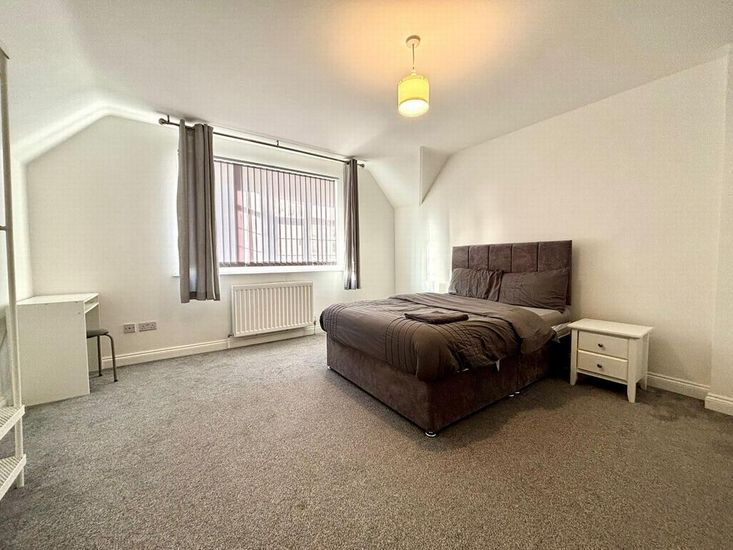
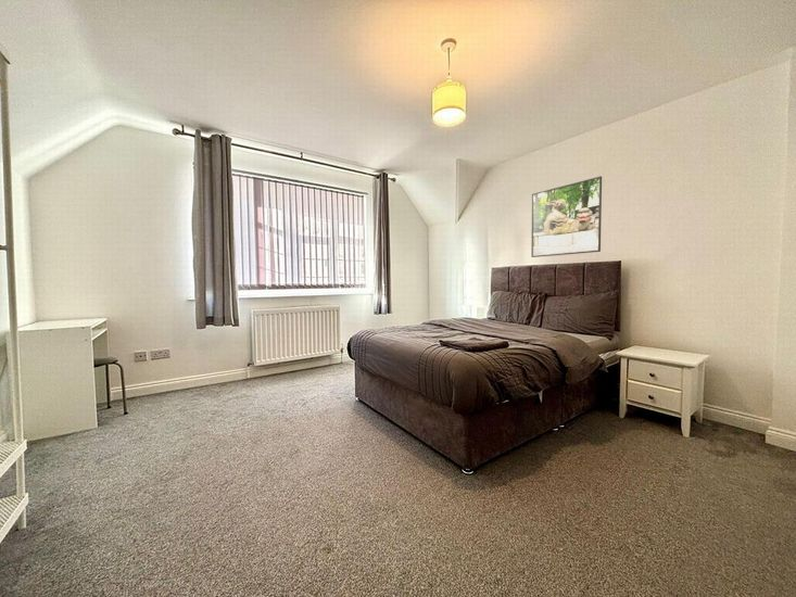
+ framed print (563, 220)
